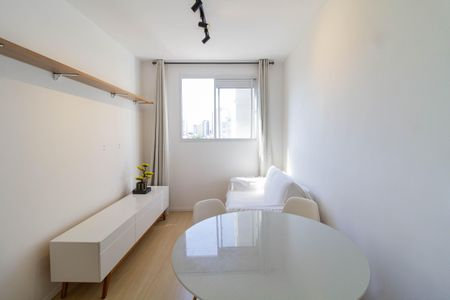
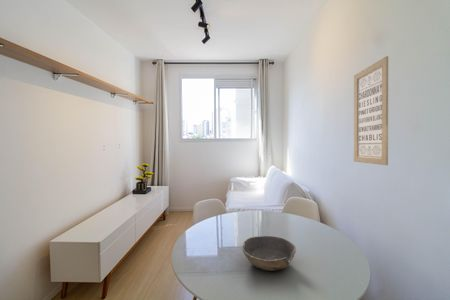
+ wall art (369, 115)
+ bowl (268, 254)
